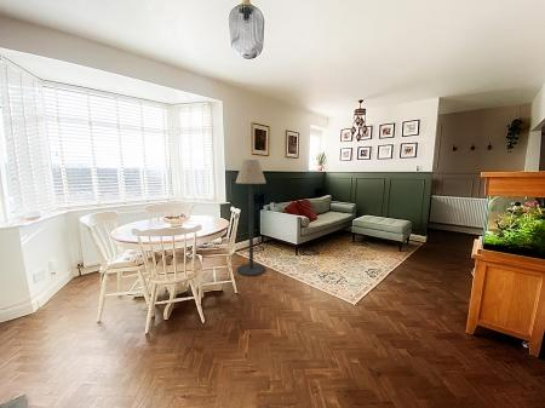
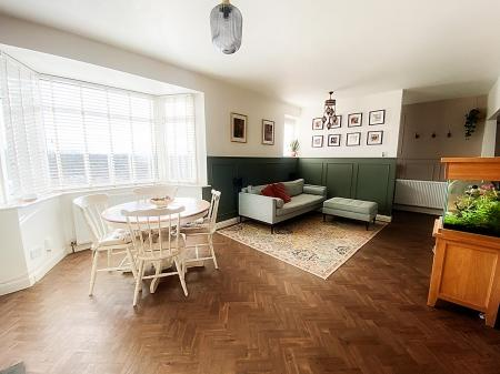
- floor lamp (251, 216)
